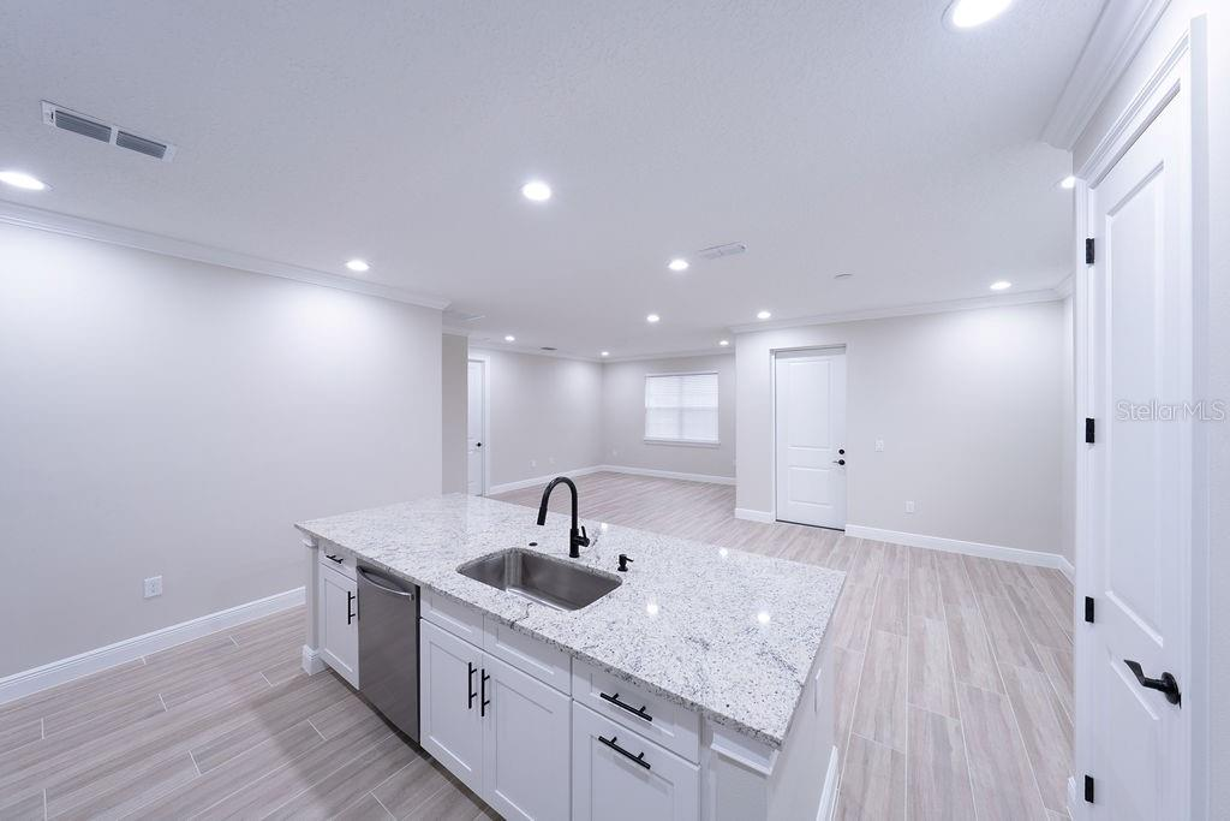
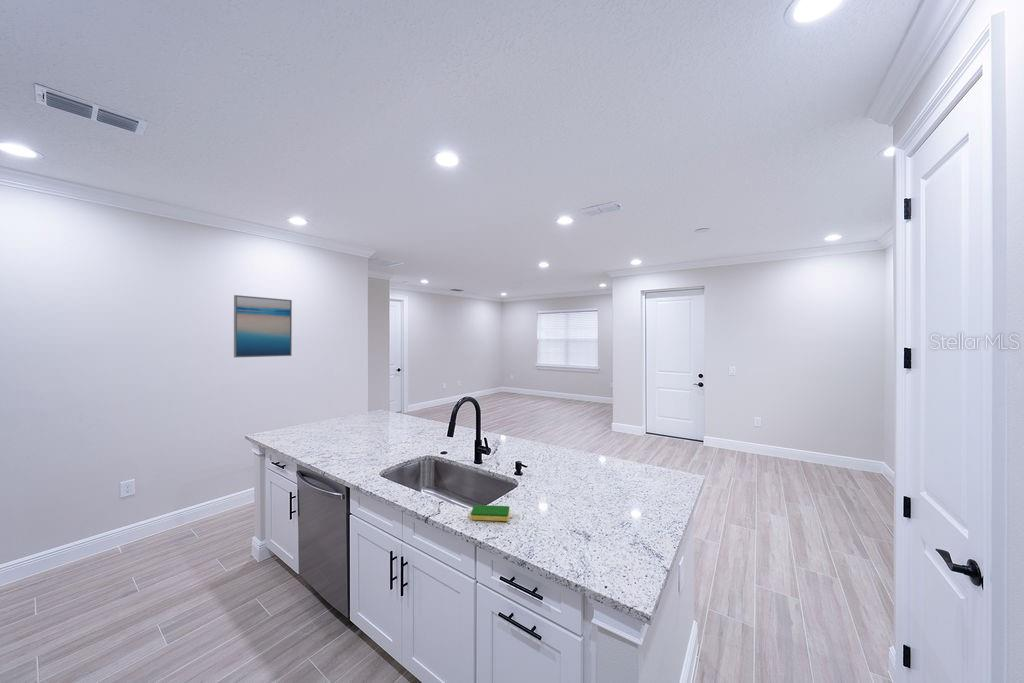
+ dish sponge (490, 512)
+ wall art (264, 327)
